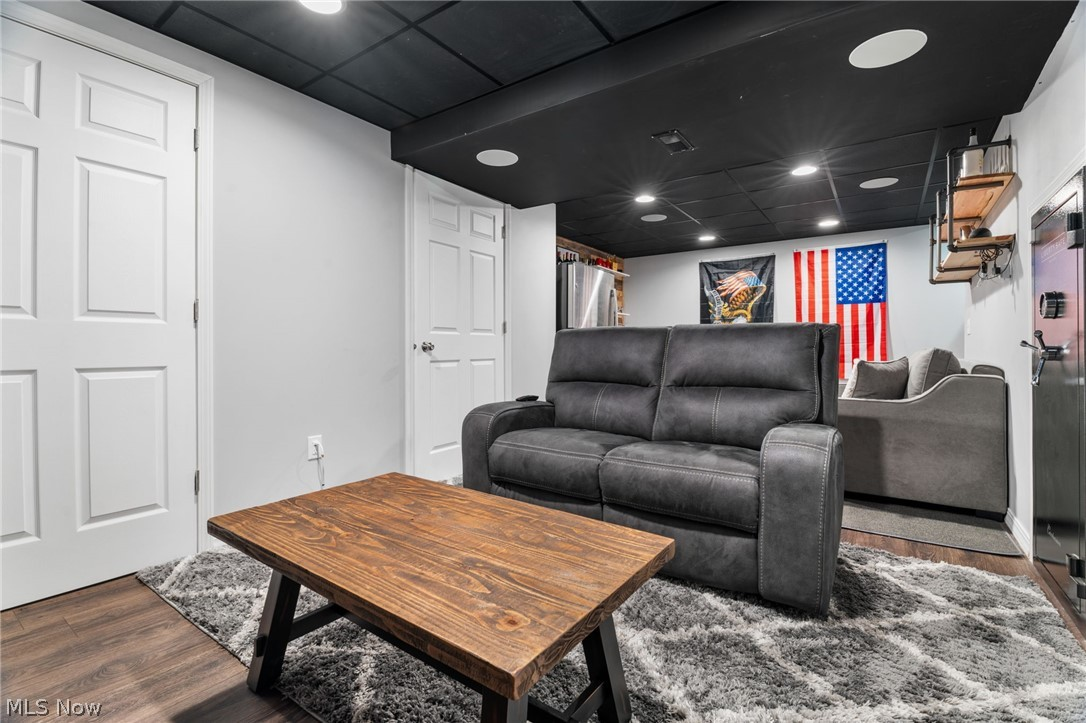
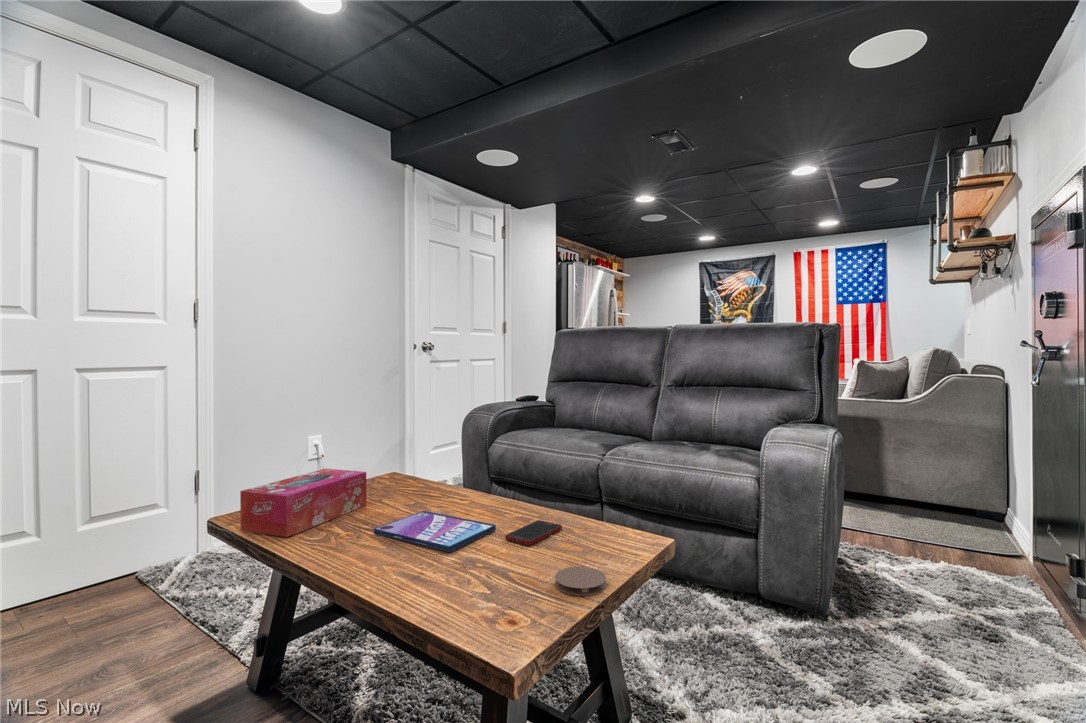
+ coaster (580, 580)
+ tissue box (308, 498)
+ cell phone (534, 532)
+ video game case (435, 529)
